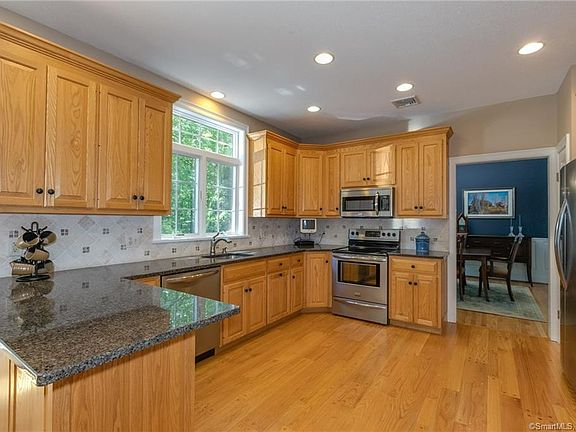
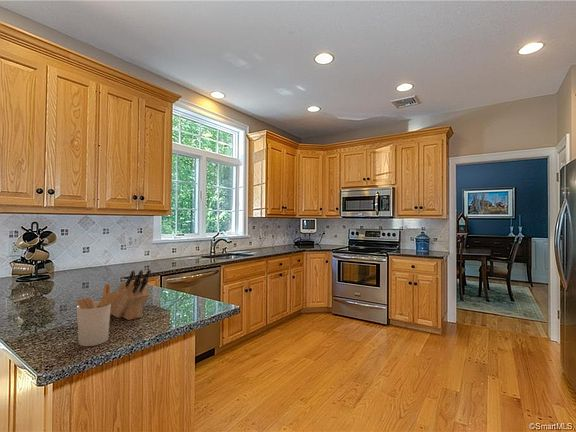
+ knife block (129, 291)
+ utensil holder (100, 314)
